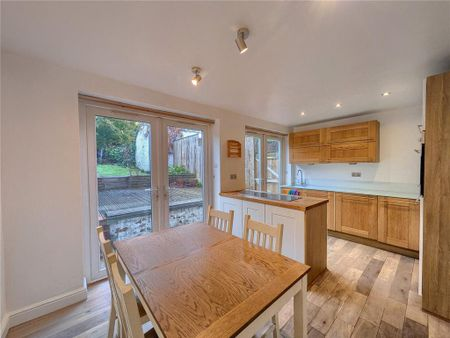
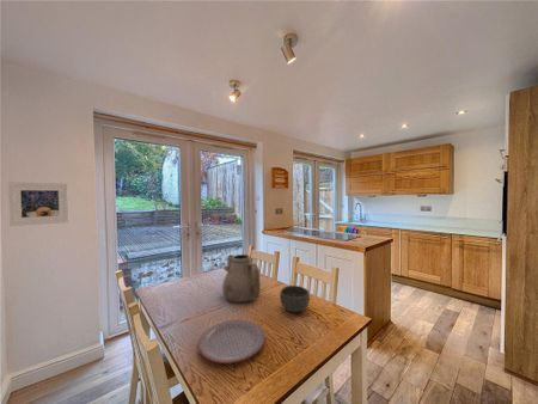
+ bowl (294, 299)
+ plate (232, 339)
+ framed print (41, 203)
+ teapot (243, 275)
